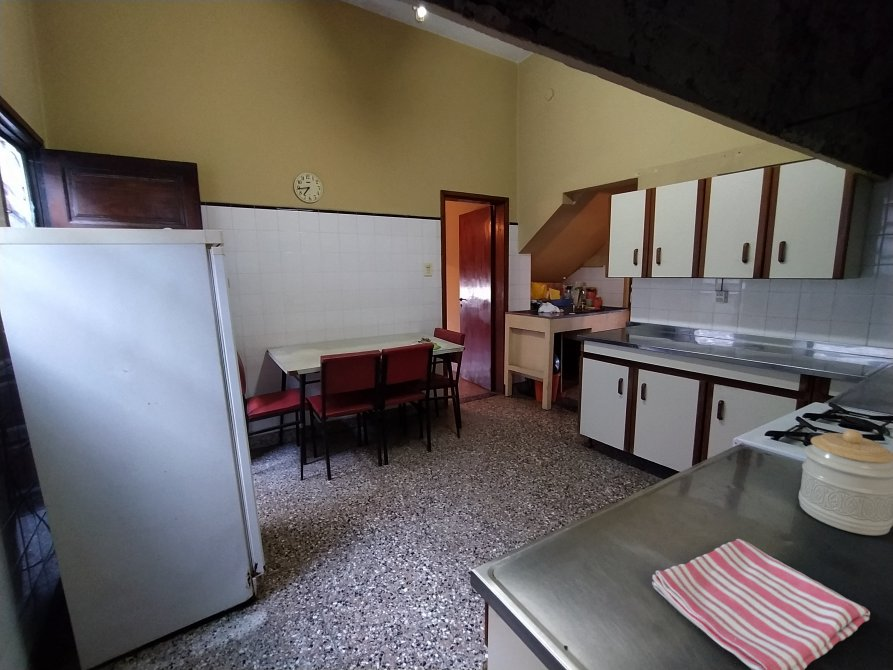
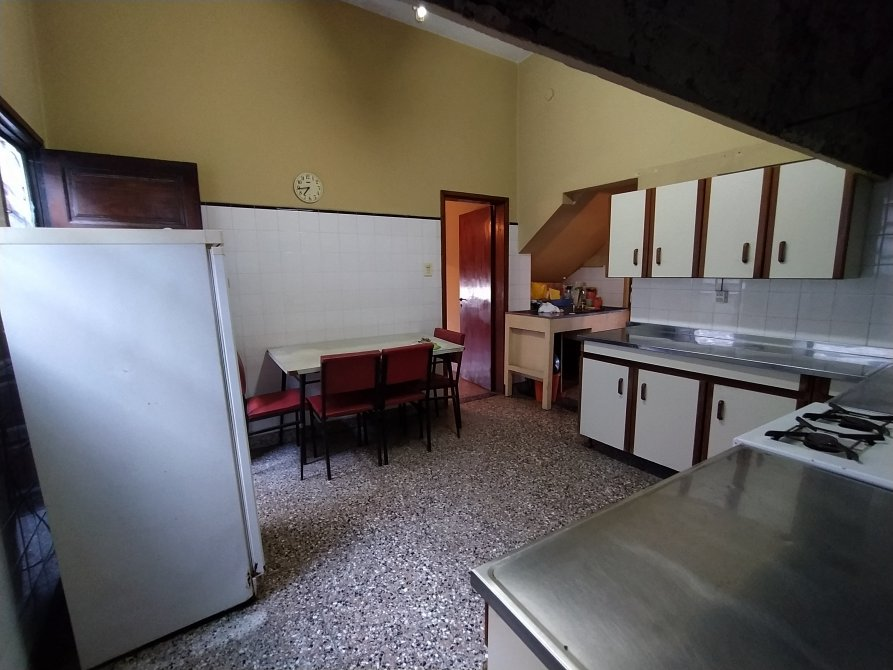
- dish towel (754, 595)
- jar (847, 473)
